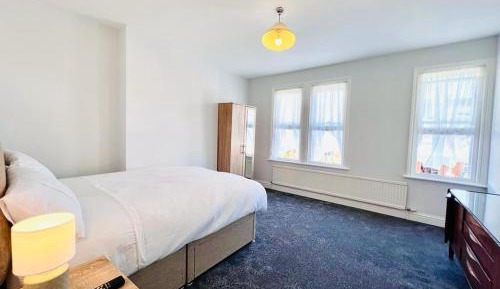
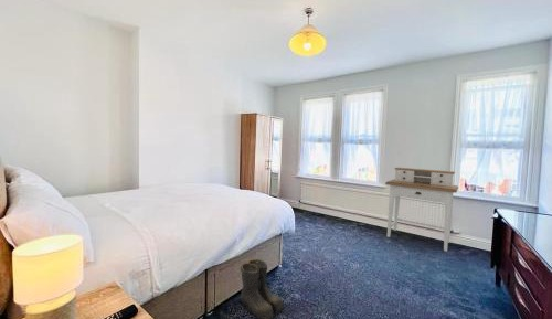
+ boots (261, 287)
+ desk (420, 199)
